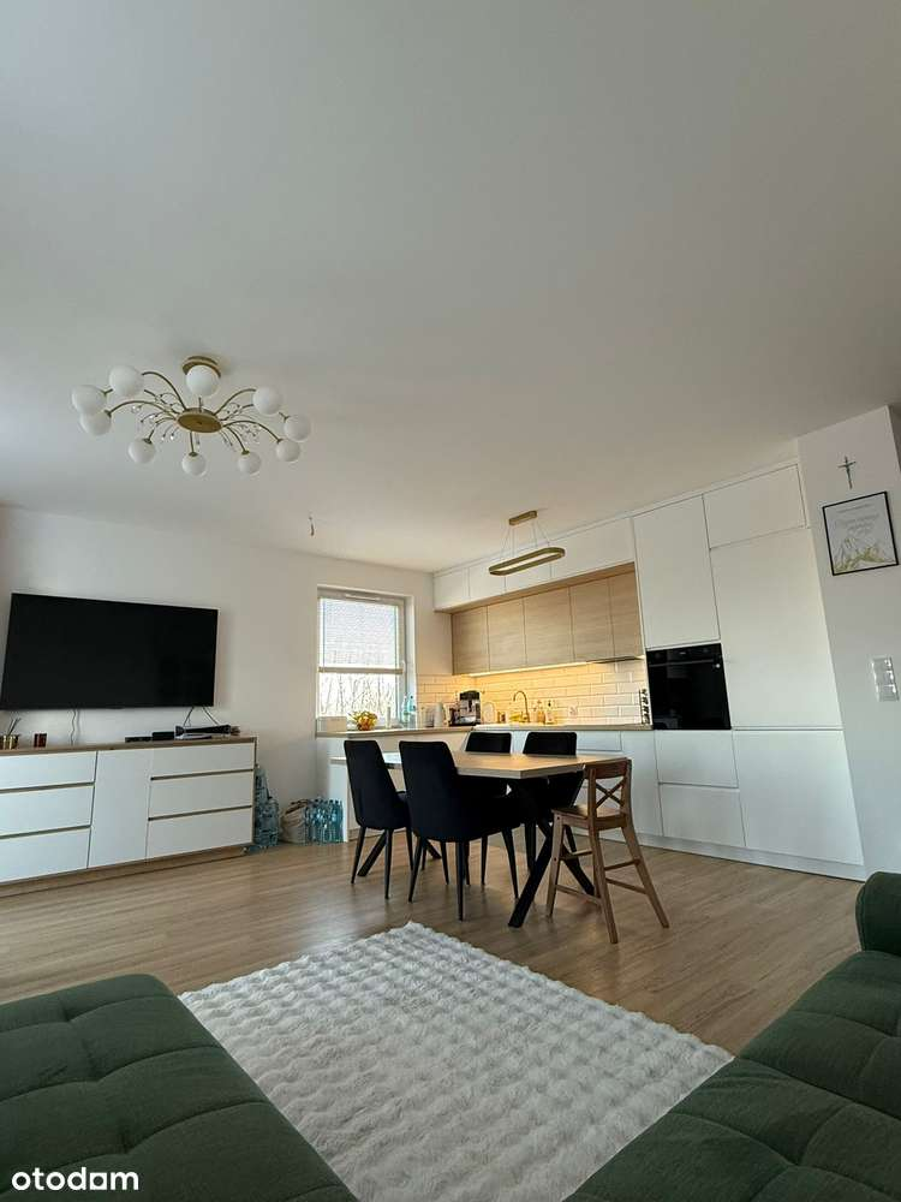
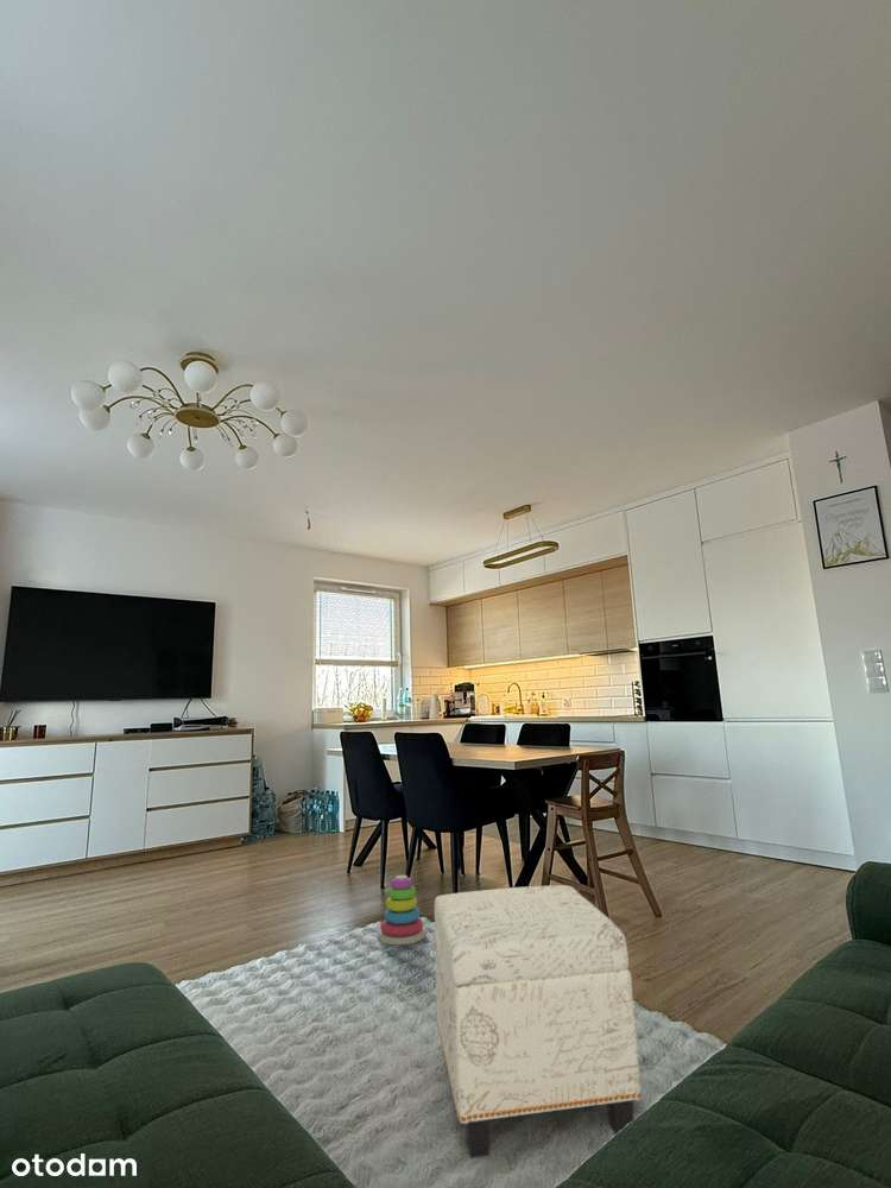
+ ottoman (524, 994)
+ stacking toy (400, 905)
